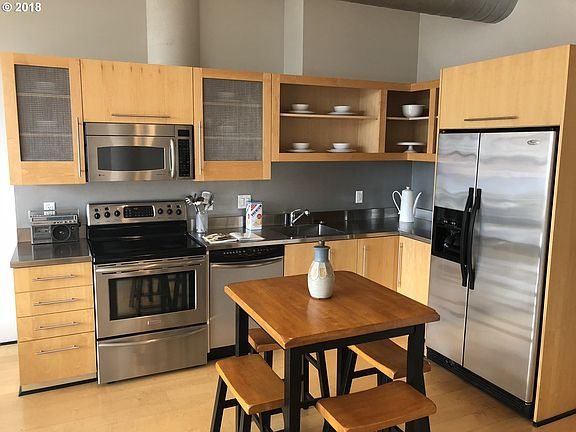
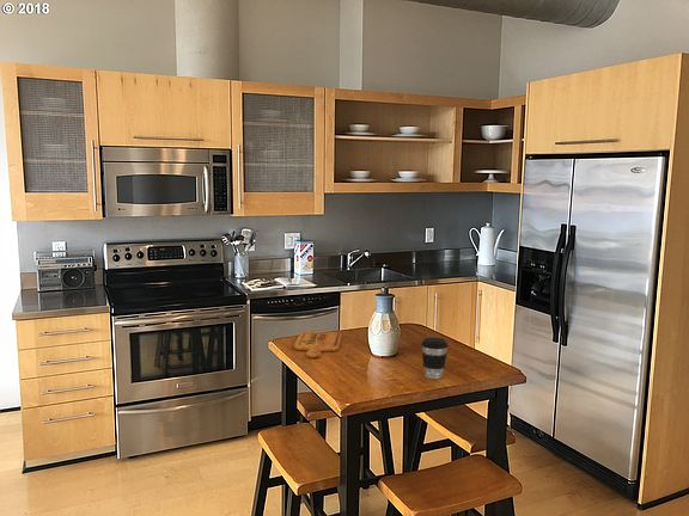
+ cutting board (317, 343)
+ coffee cup (434, 358)
